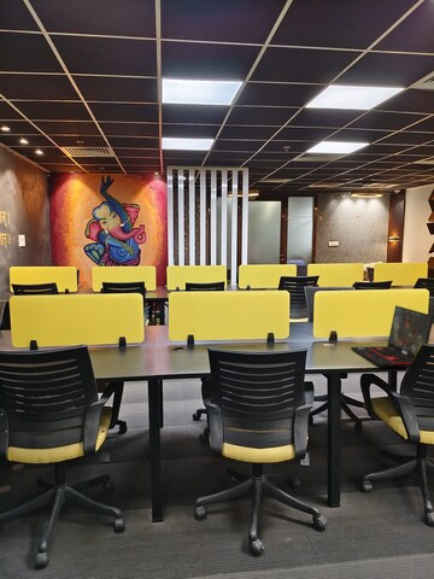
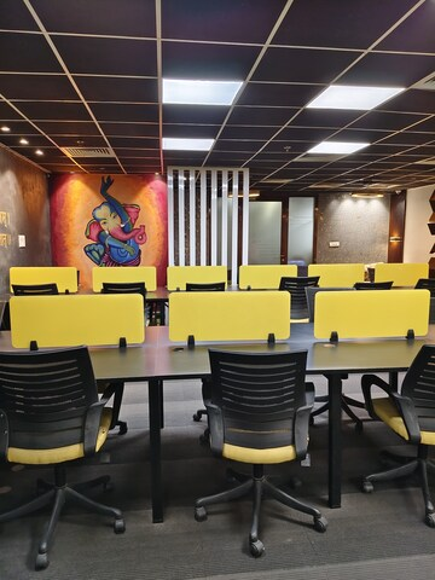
- laptop (389, 333)
